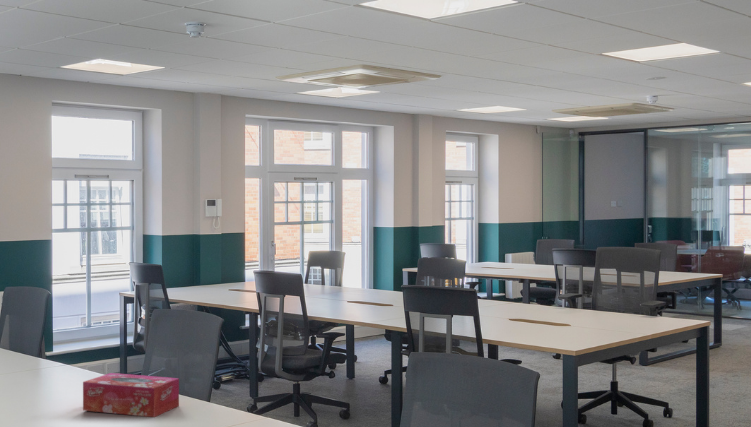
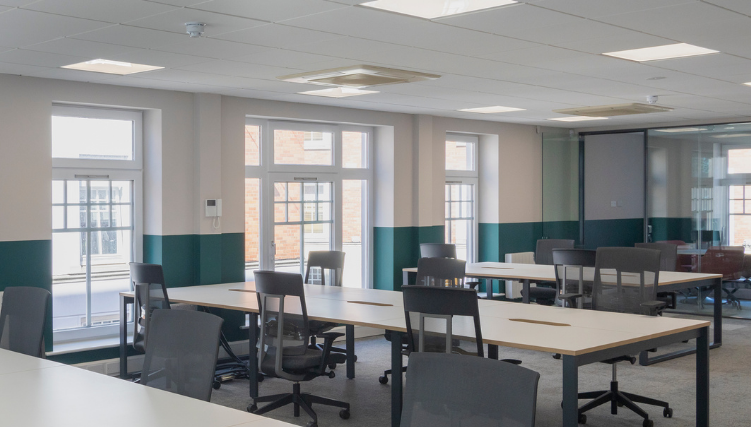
- tissue box (131, 394)
